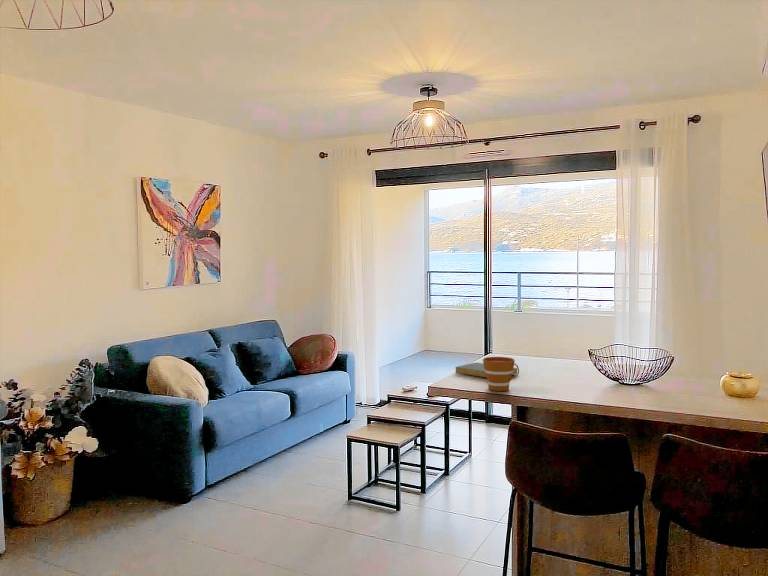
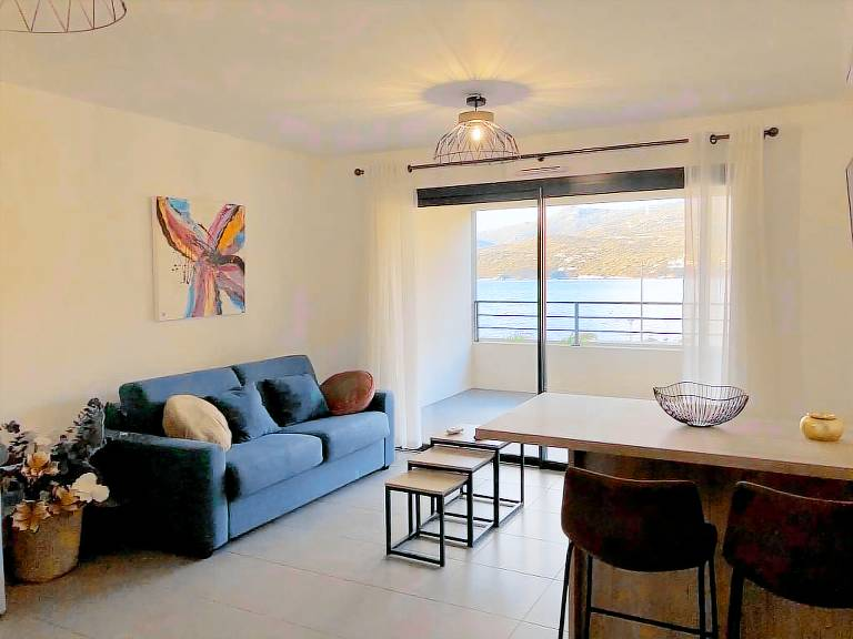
- cup (501, 374)
- book (484, 370)
